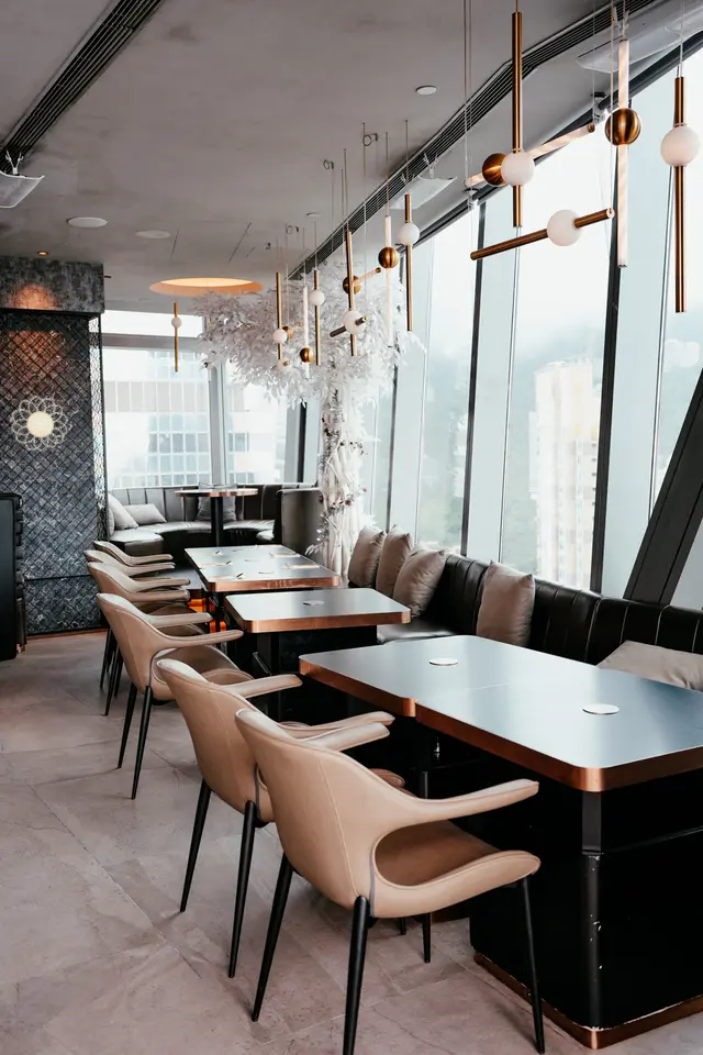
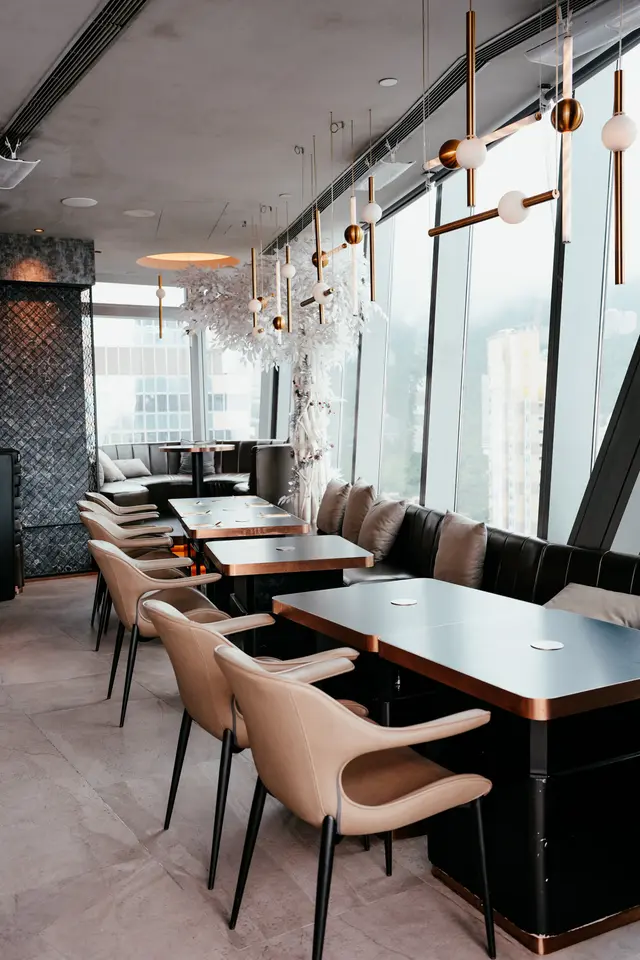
- decorative wall piece (40, 423)
